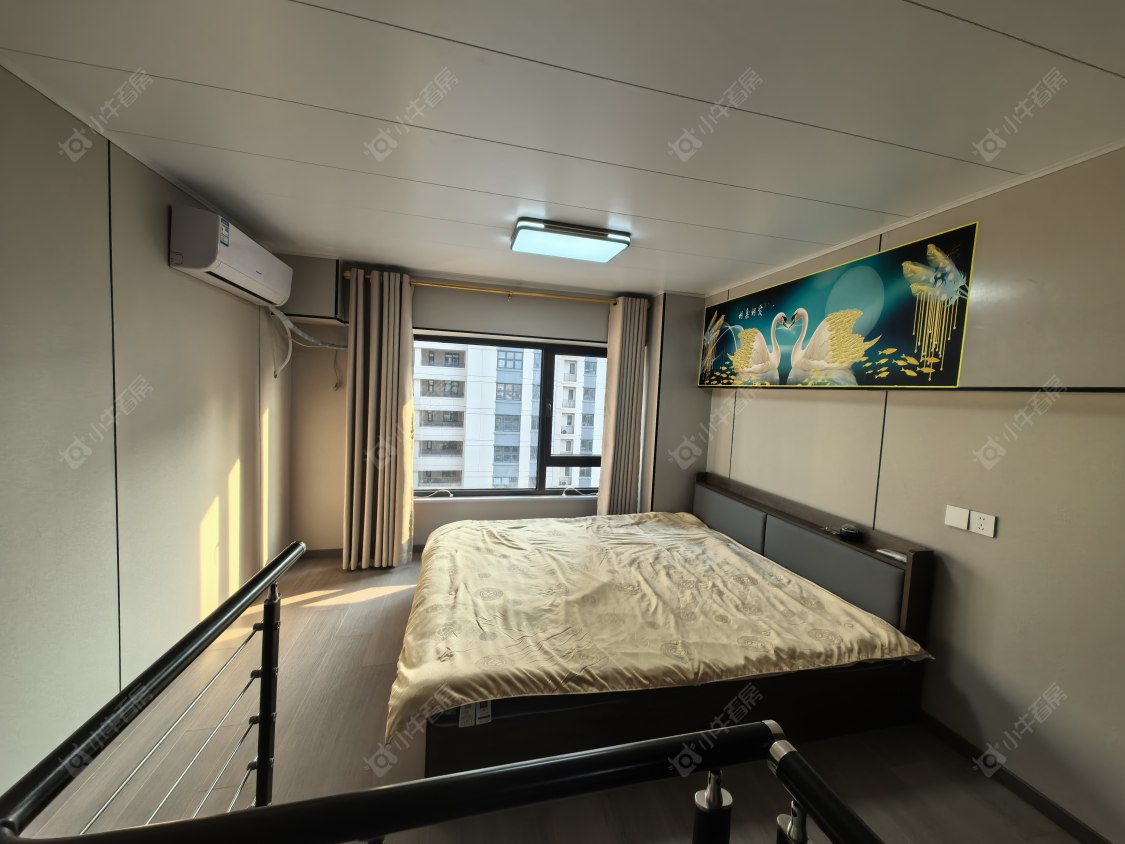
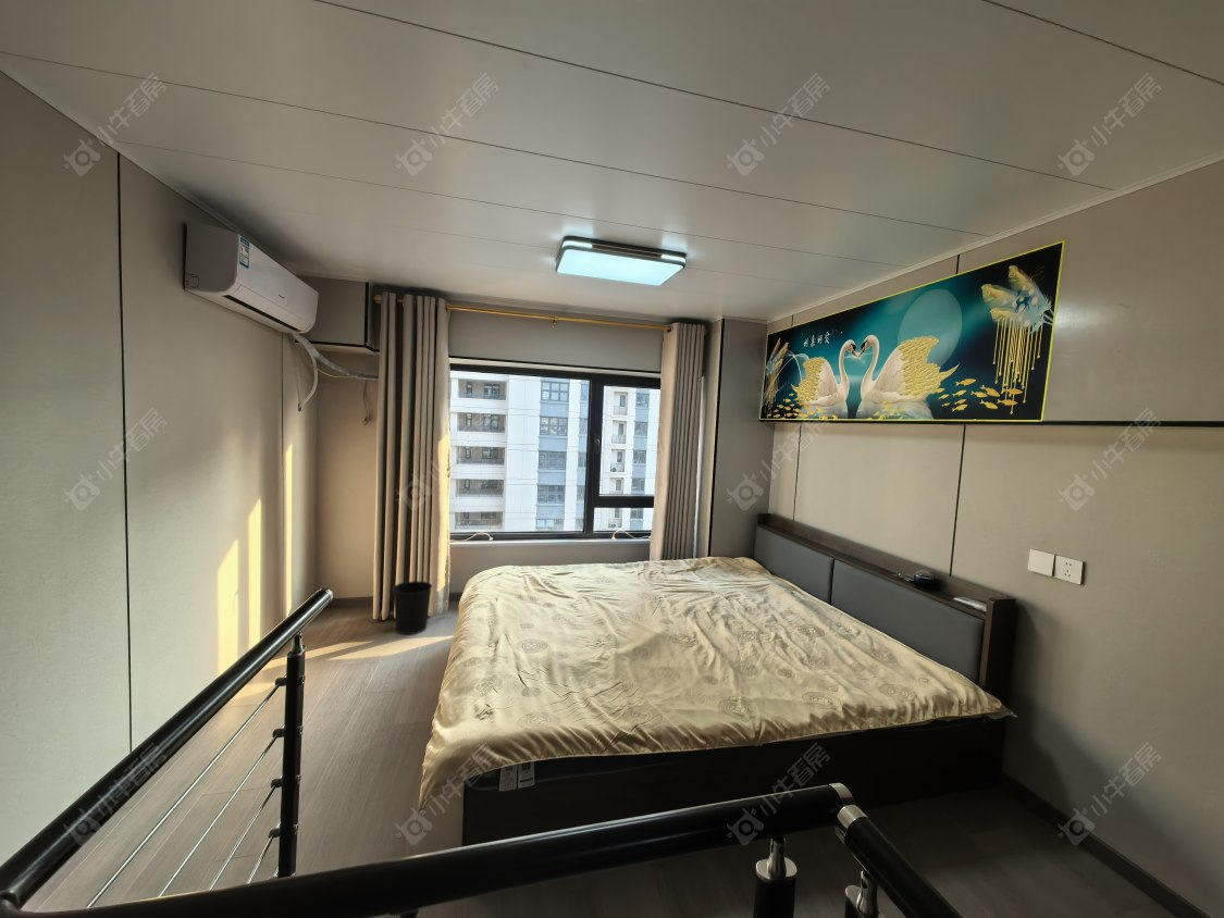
+ wastebasket (411, 607)
